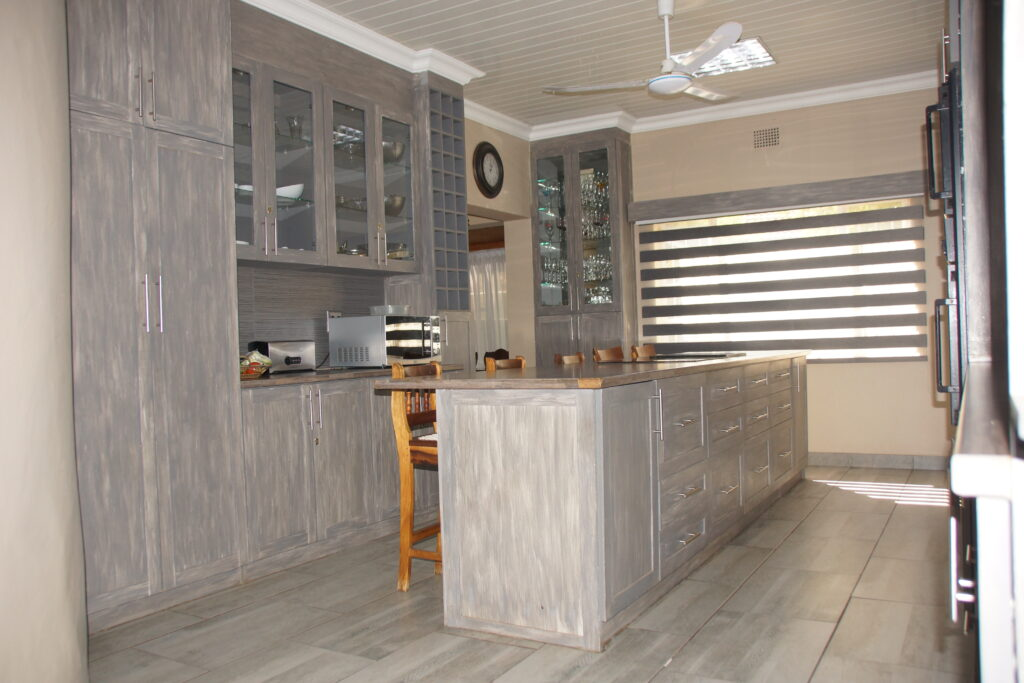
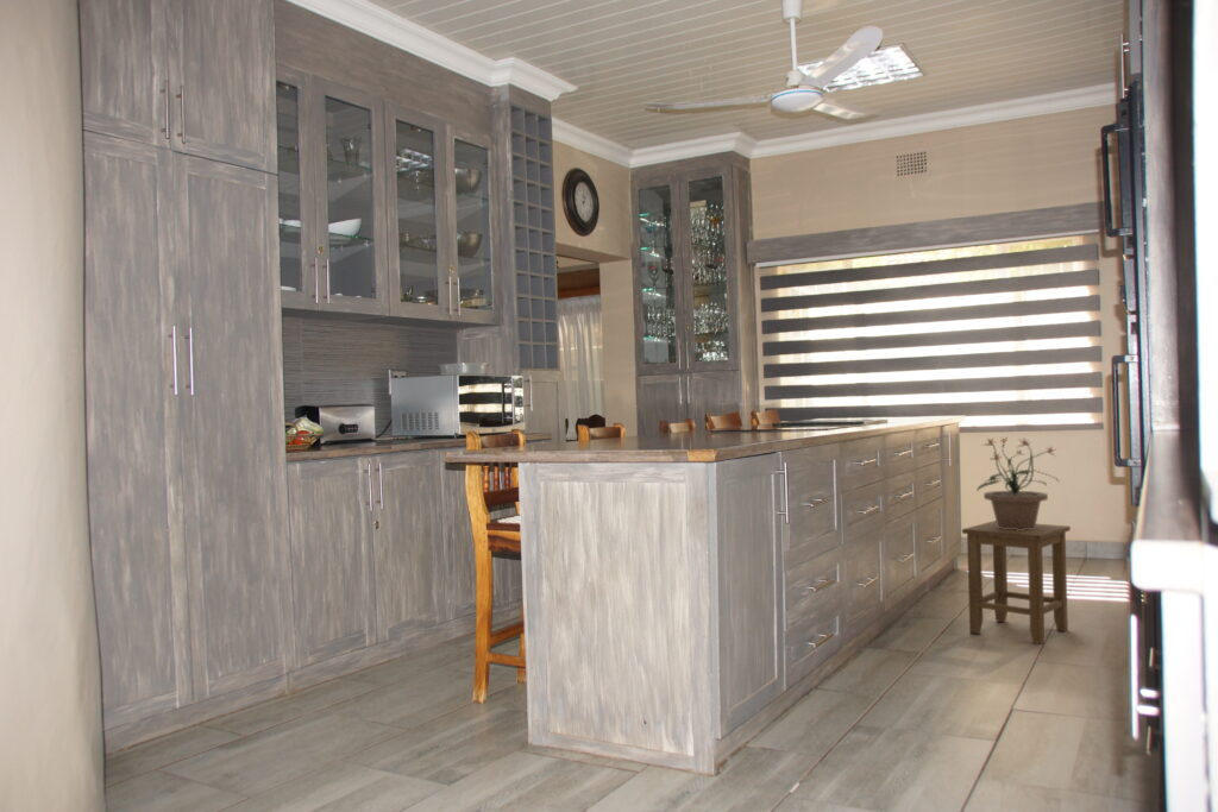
+ potted plant (1015, 480)
+ stool (1006, 579)
